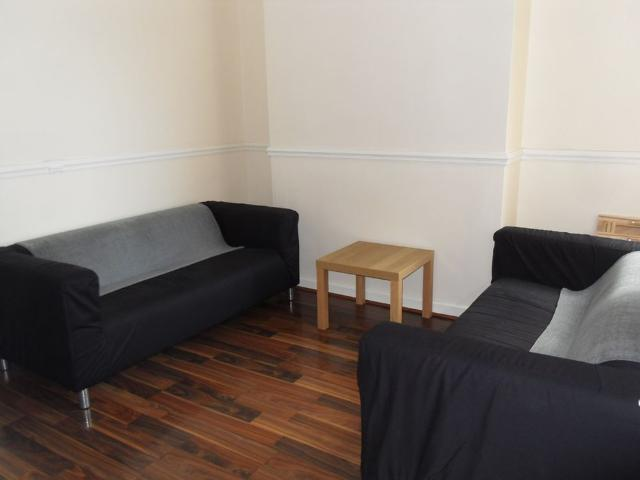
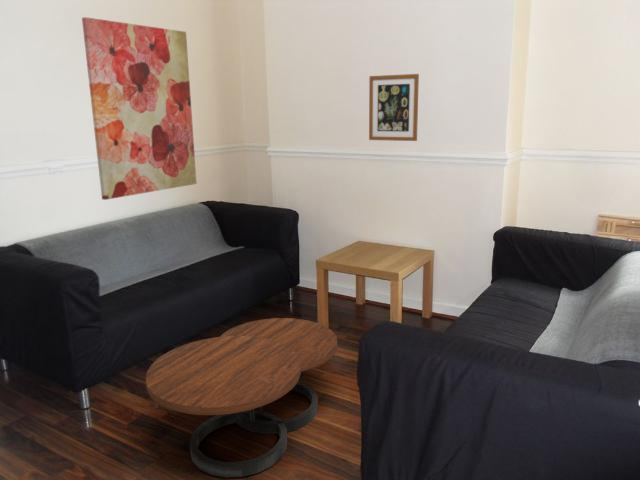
+ wall art (146, 111)
+ wall art (393, 108)
+ coffee table (253, 388)
